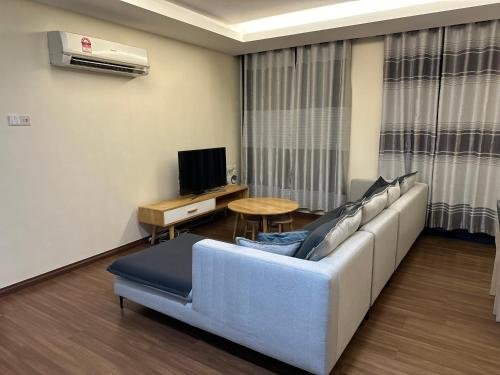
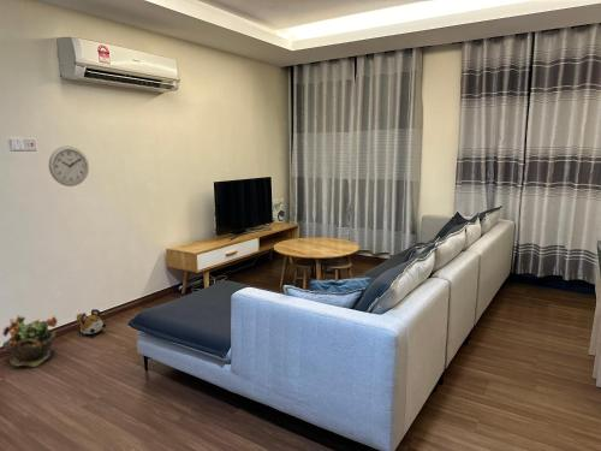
+ plush toy (88, 320)
+ wall clock (70, 166)
+ potted plant (30, 336)
